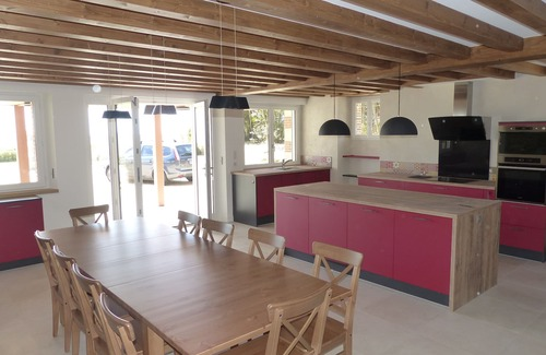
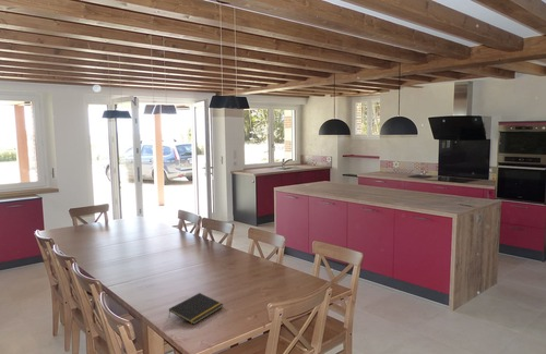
+ notepad (197, 307)
